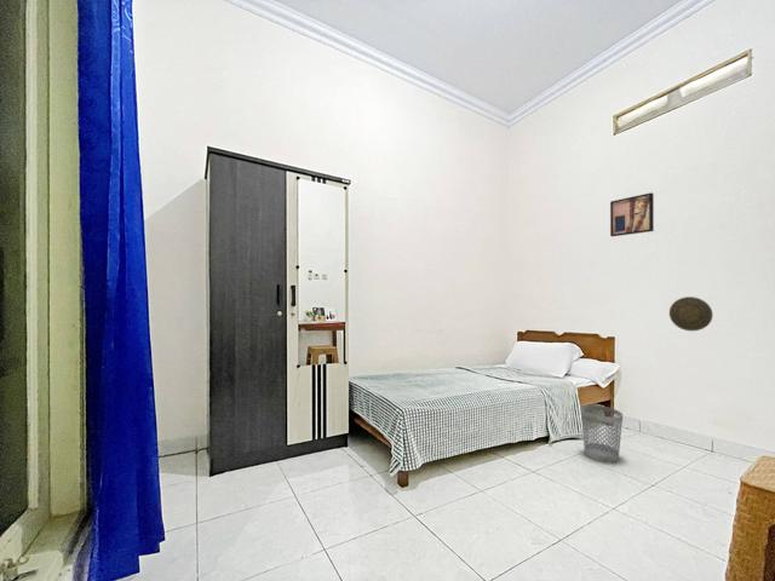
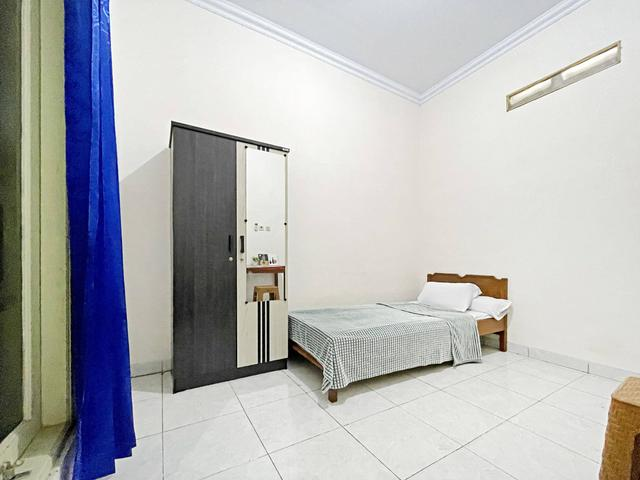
- wall art (631, 215)
- wastebasket (601, 432)
- decorative plate (689, 313)
